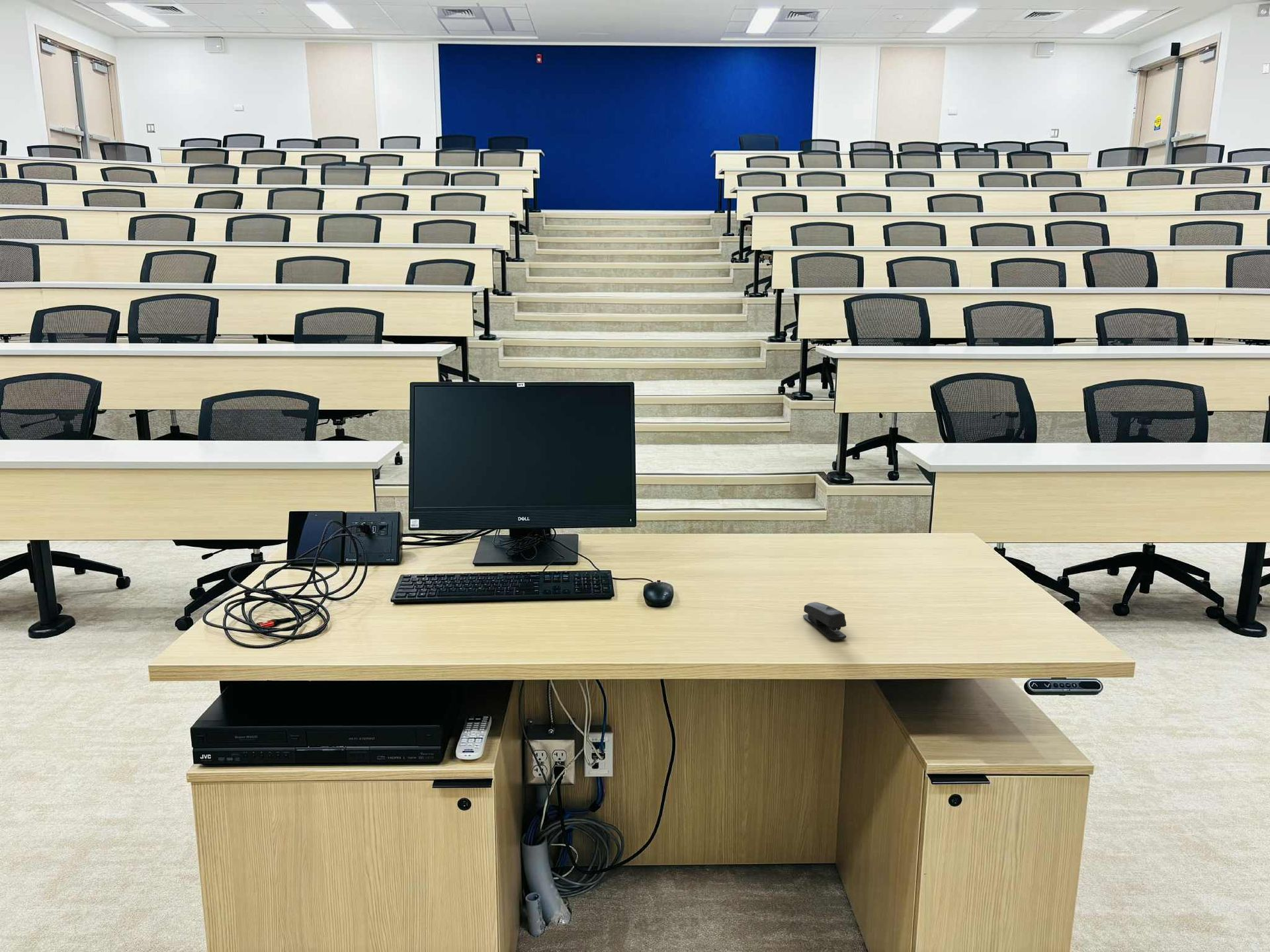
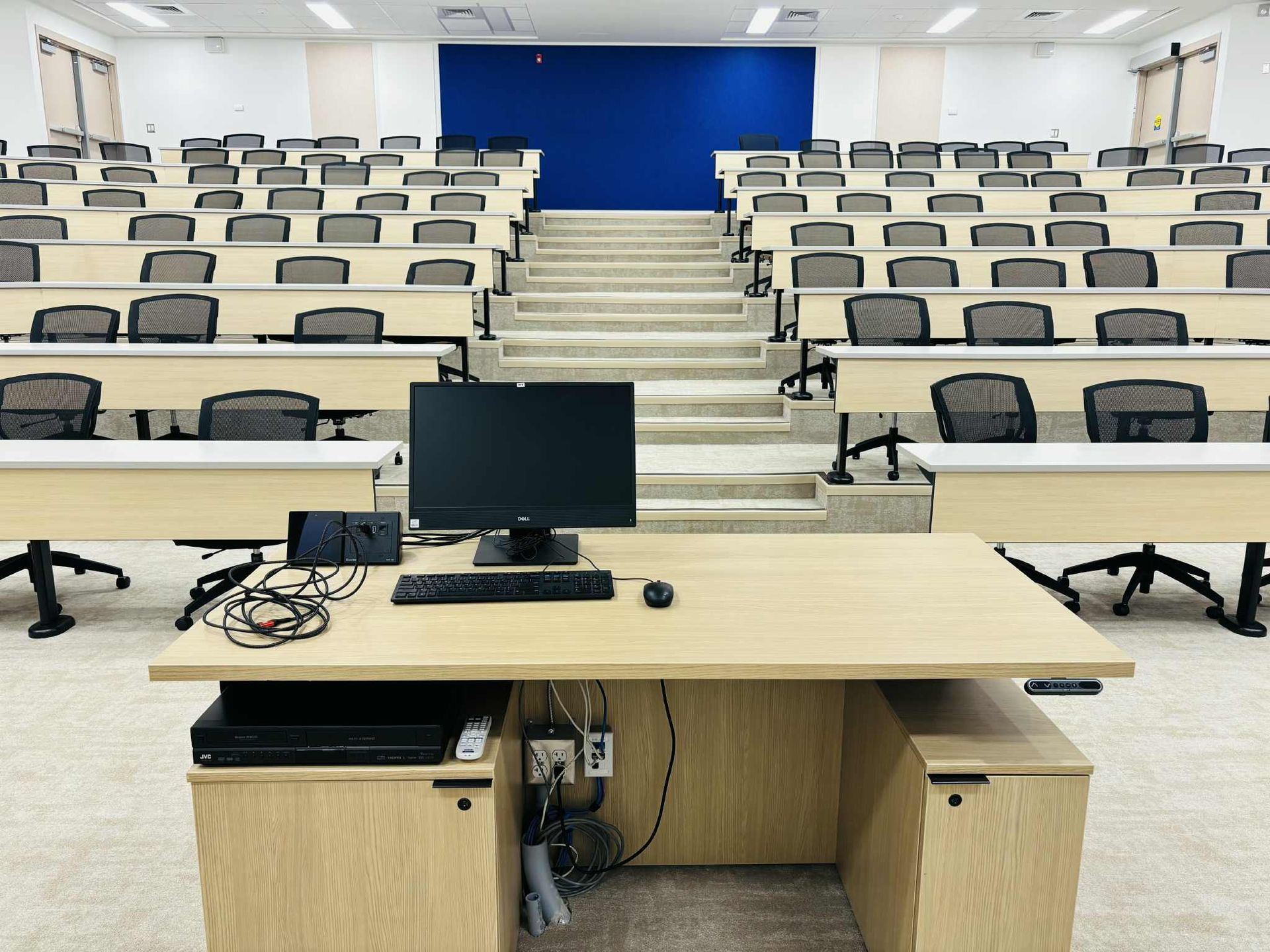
- stapler (824, 615)
